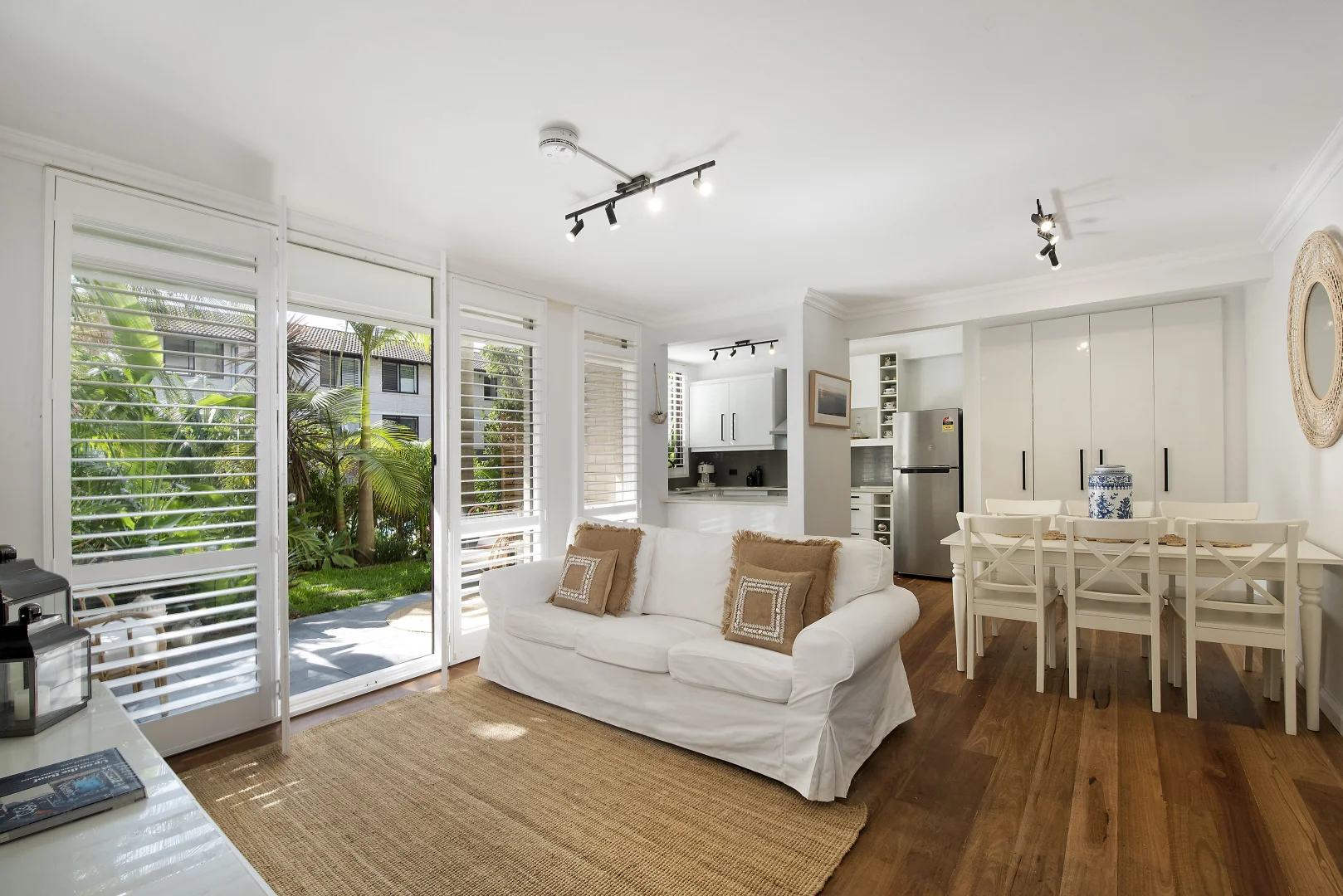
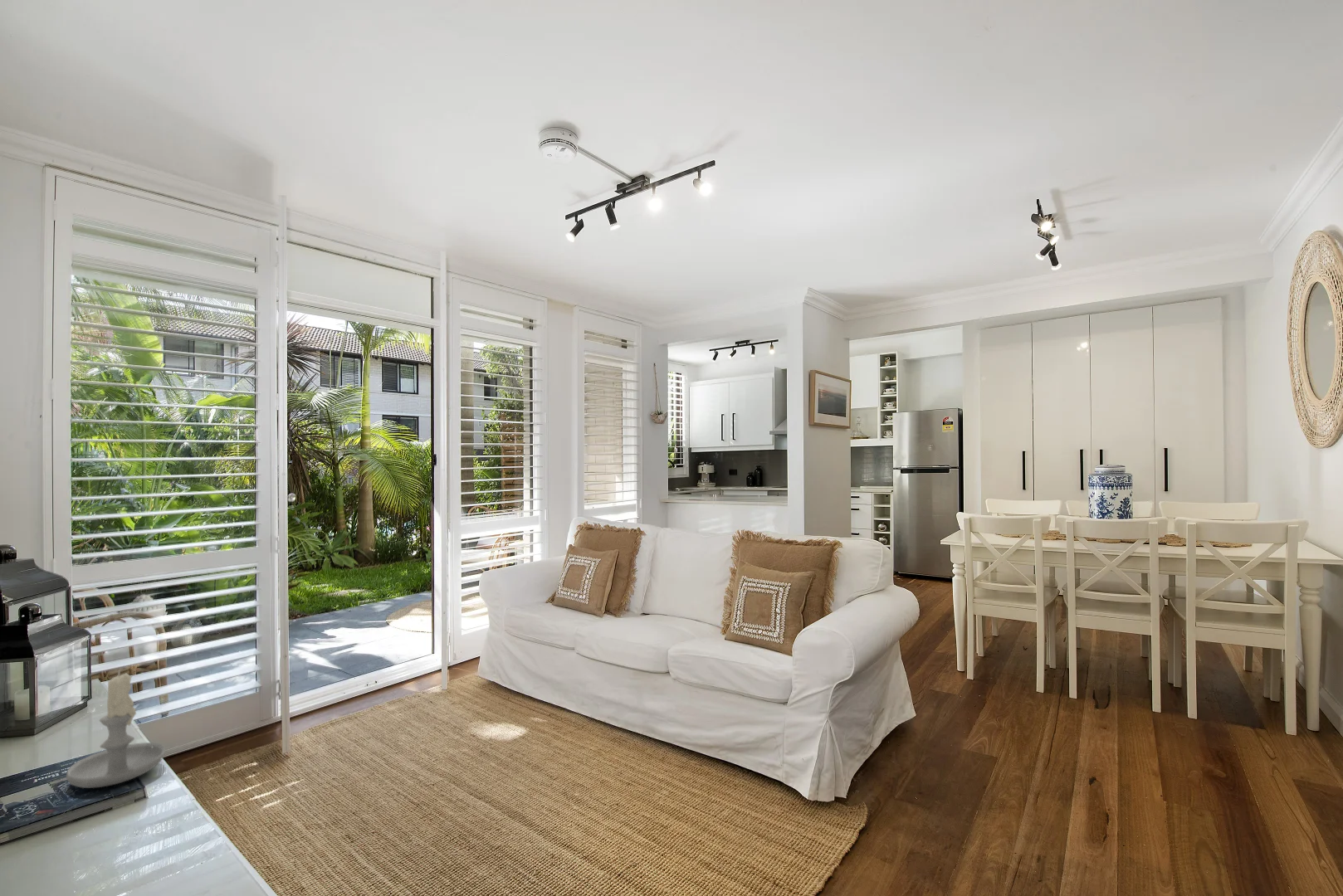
+ candle (117, 723)
